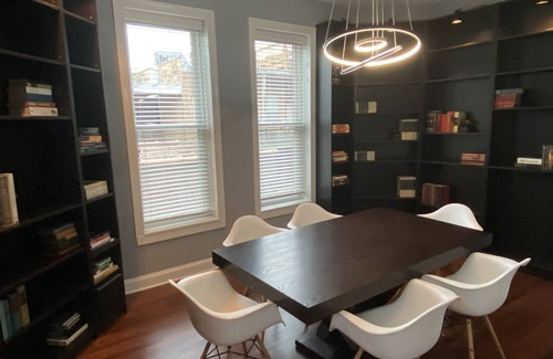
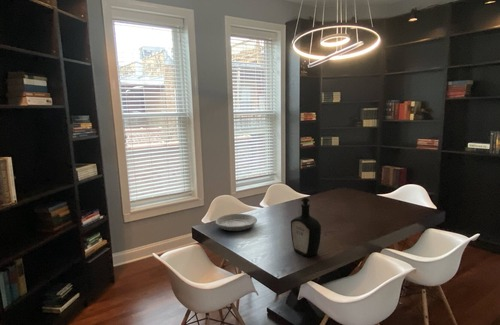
+ plate (236, 223)
+ bottle (305, 225)
